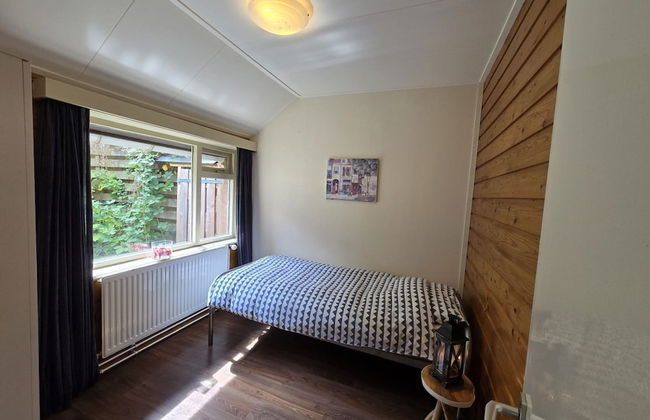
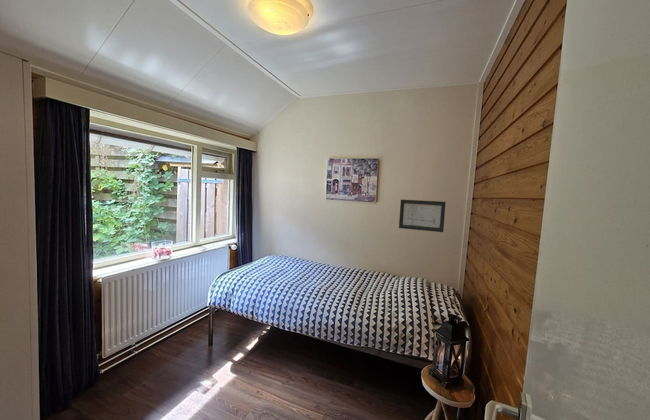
+ wall art (421, 215)
